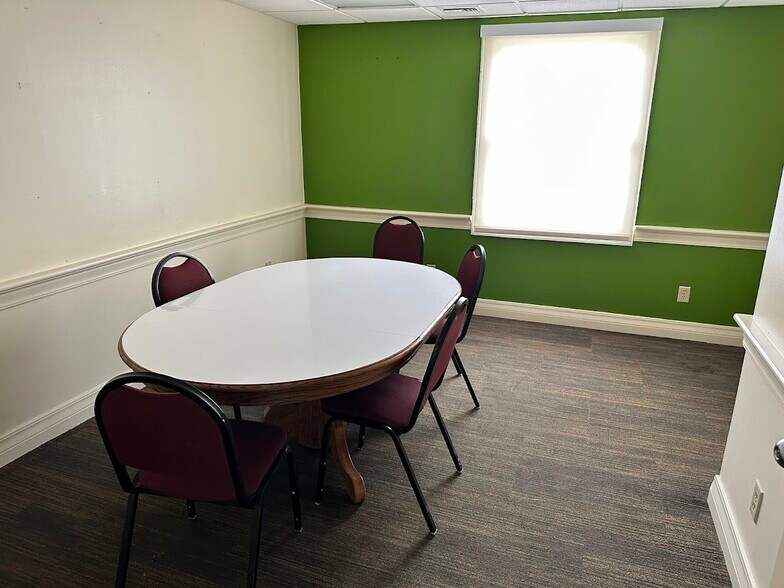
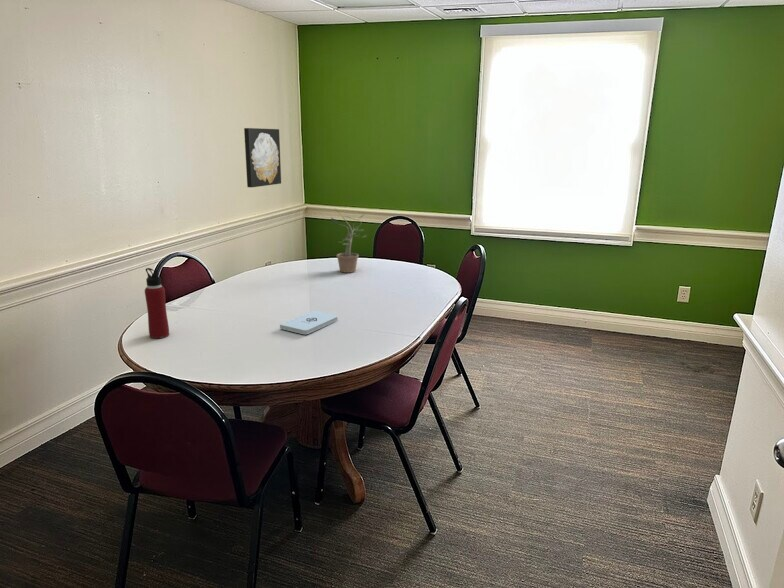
+ wall art (263, 157)
+ notepad (310, 322)
+ potted plant (350, 238)
+ water bottle (156, 302)
